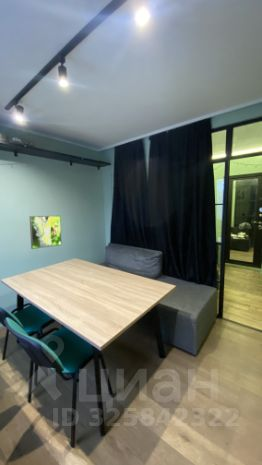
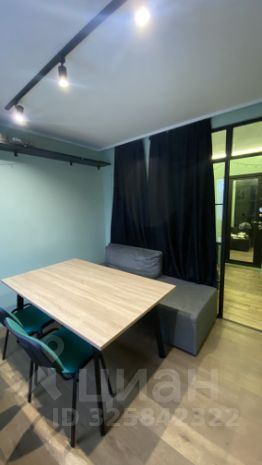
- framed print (46, 231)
